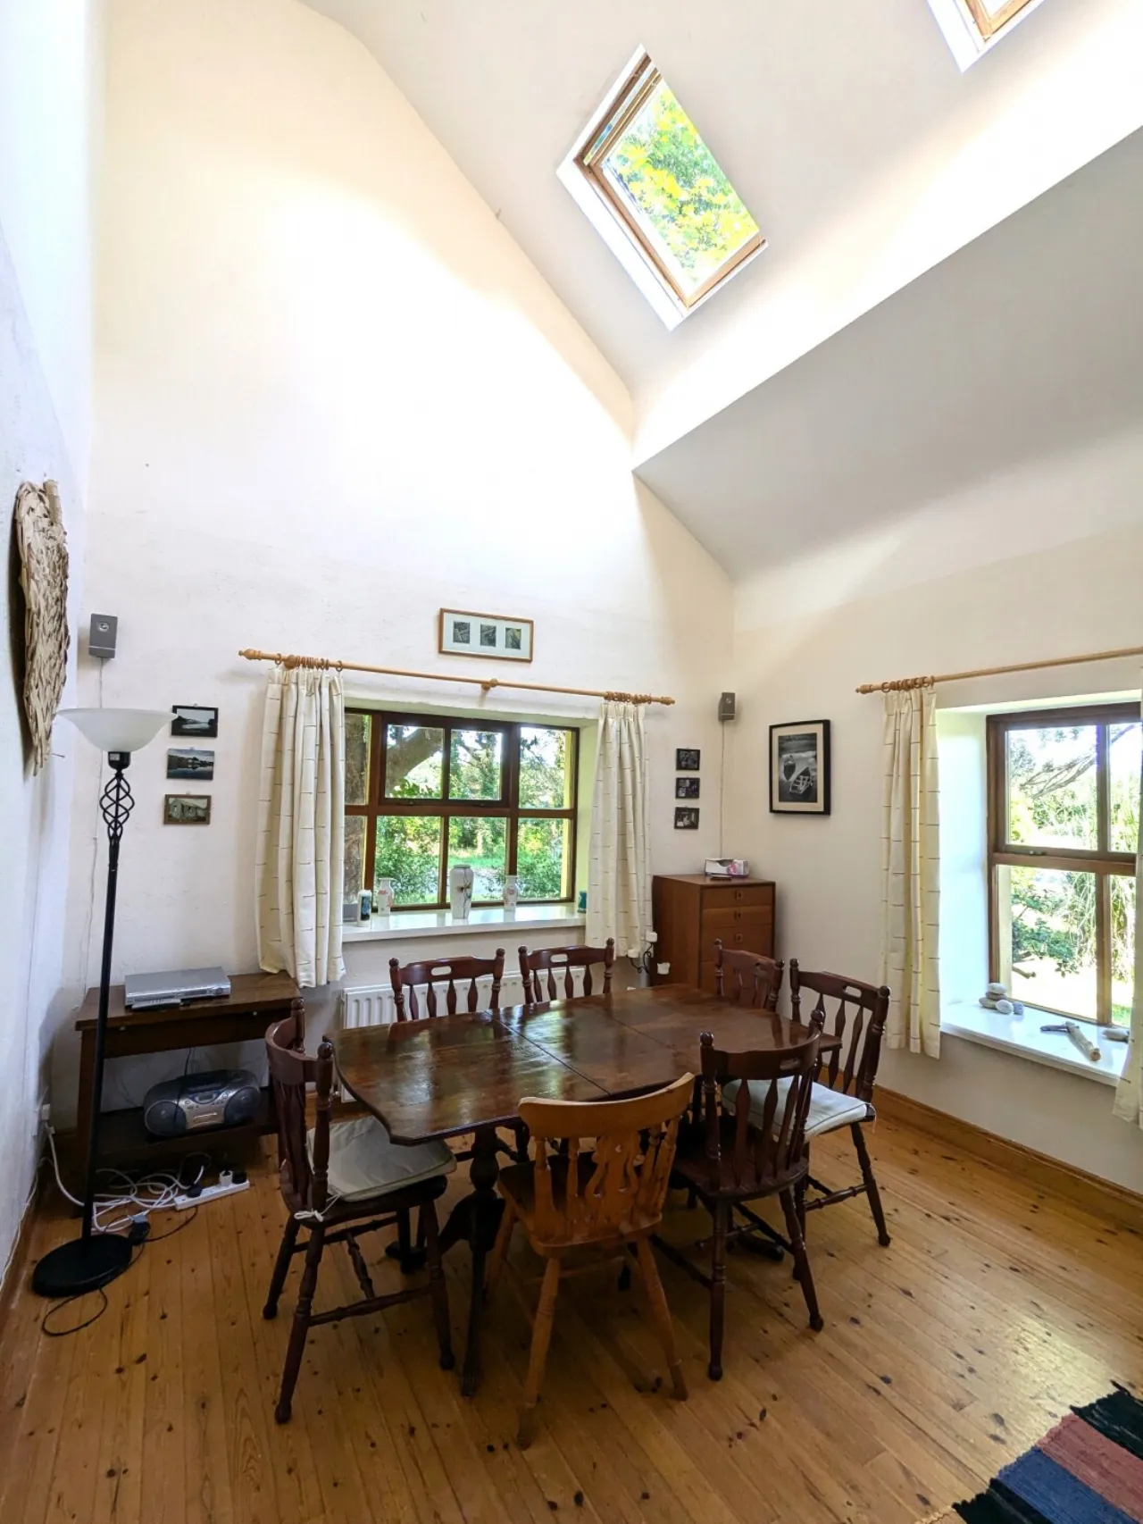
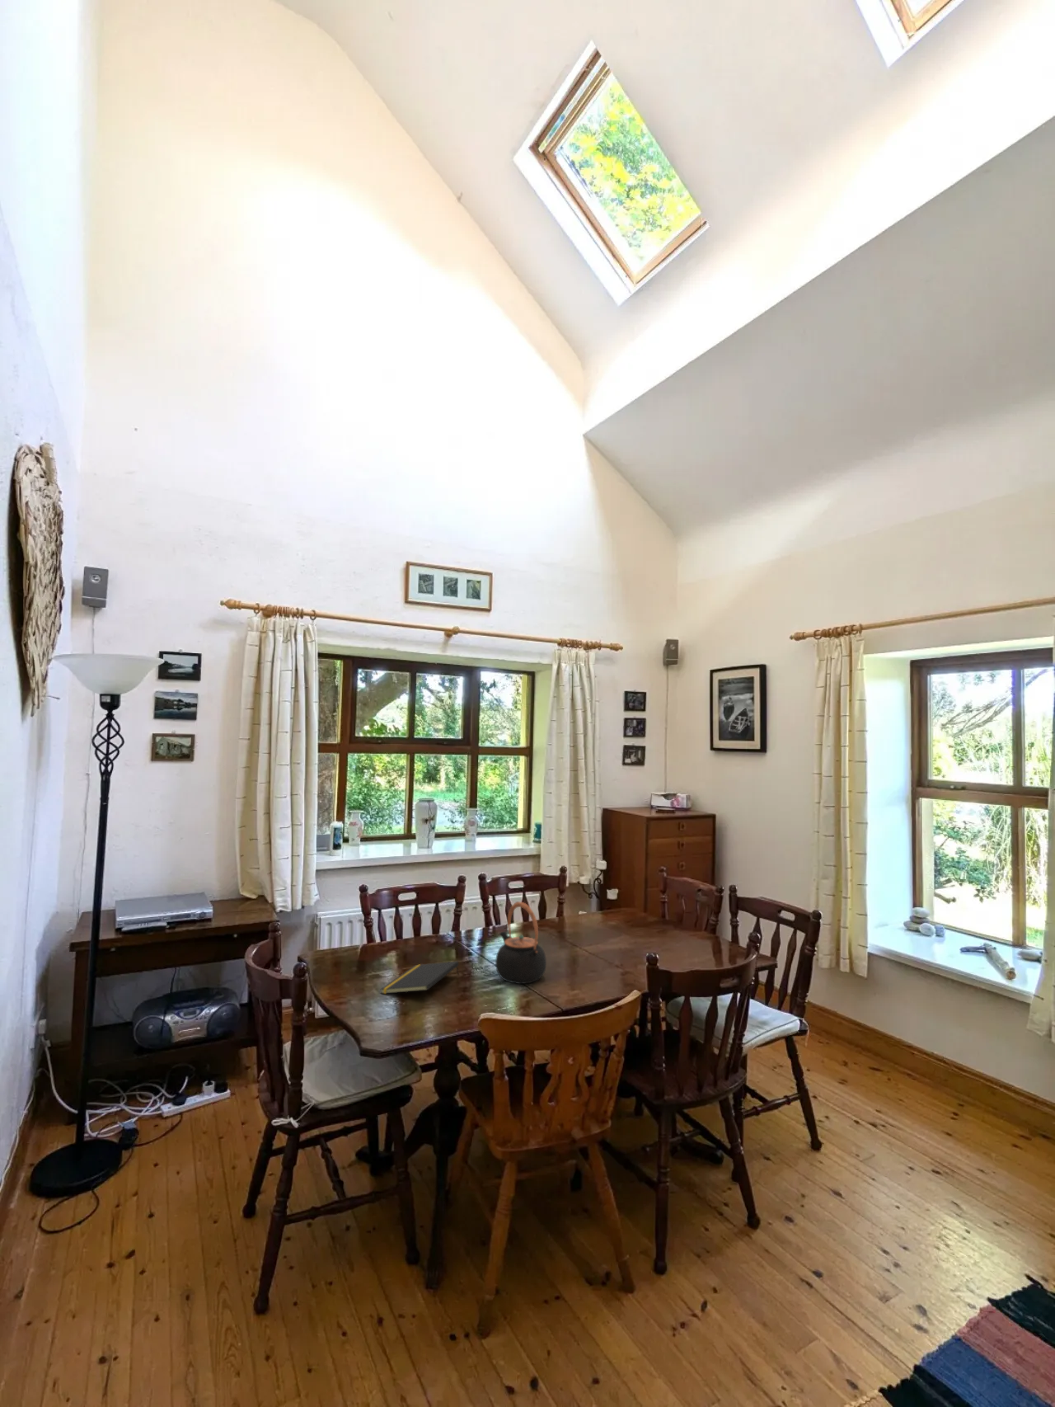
+ notepad (420, 977)
+ teapot (519, 938)
